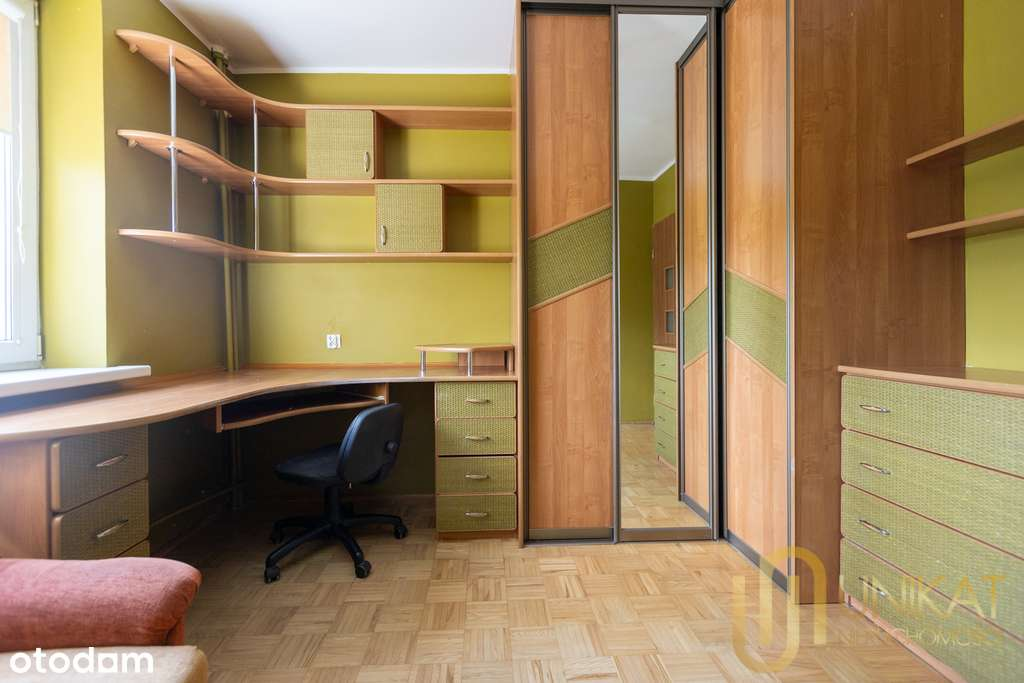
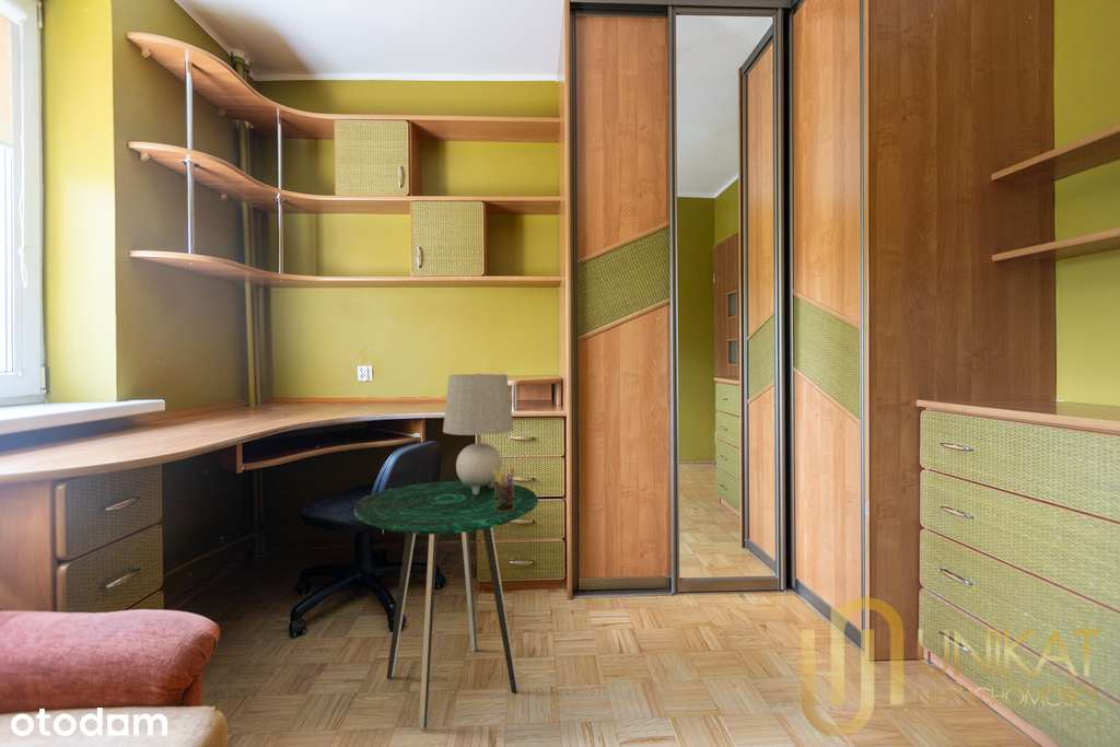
+ table lamp (478, 431)
+ pen holder (506, 487)
+ side table (466, 591)
